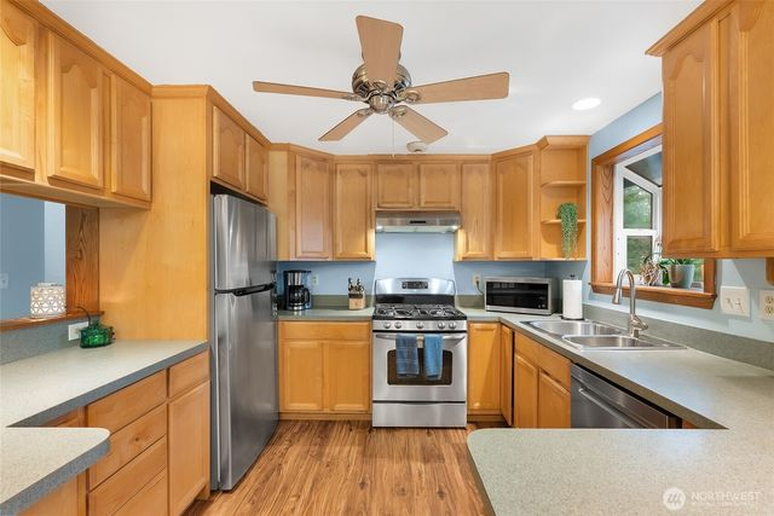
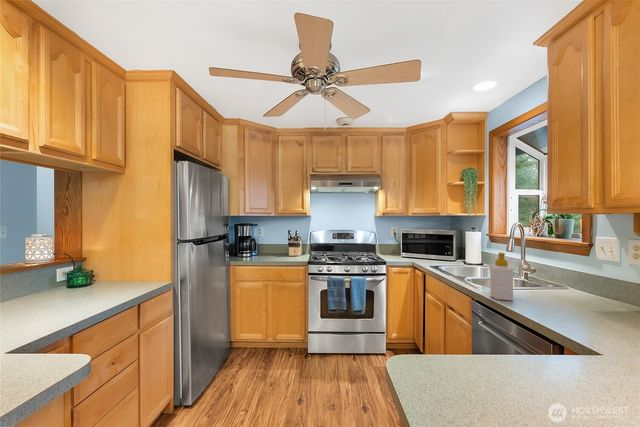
+ soap bottle (501, 275)
